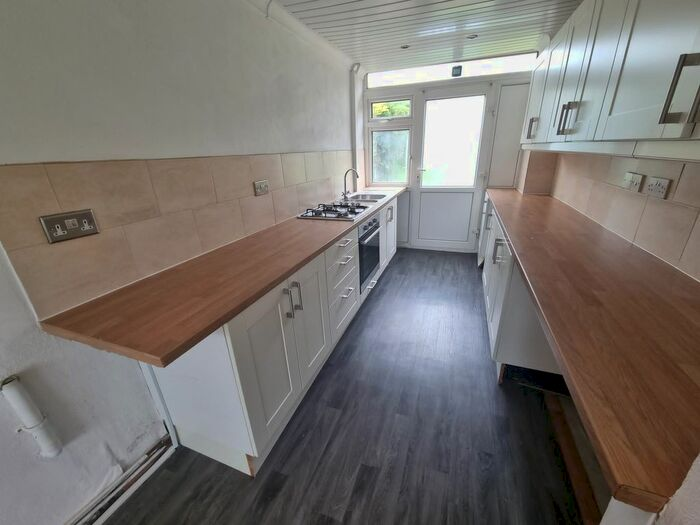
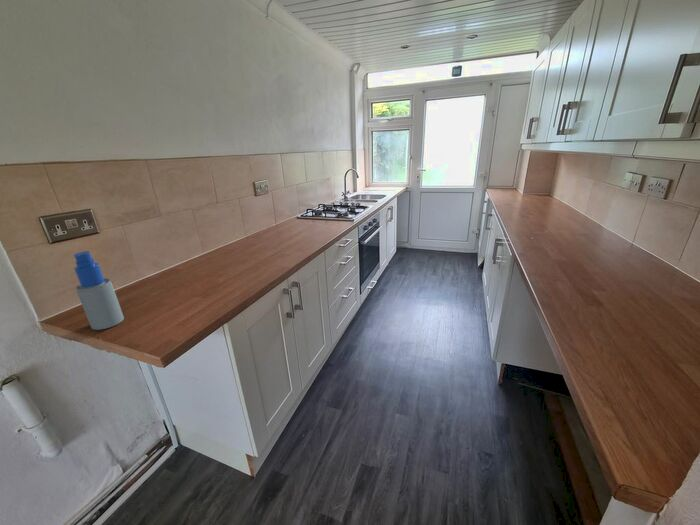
+ spray bottle (95, 289)
